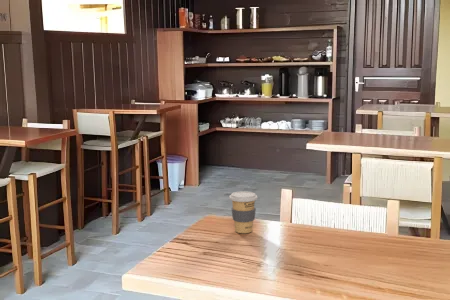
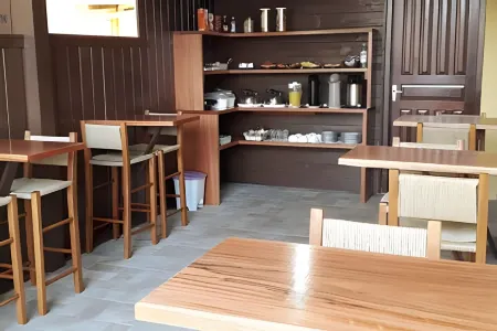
- coffee cup (243, 212)
